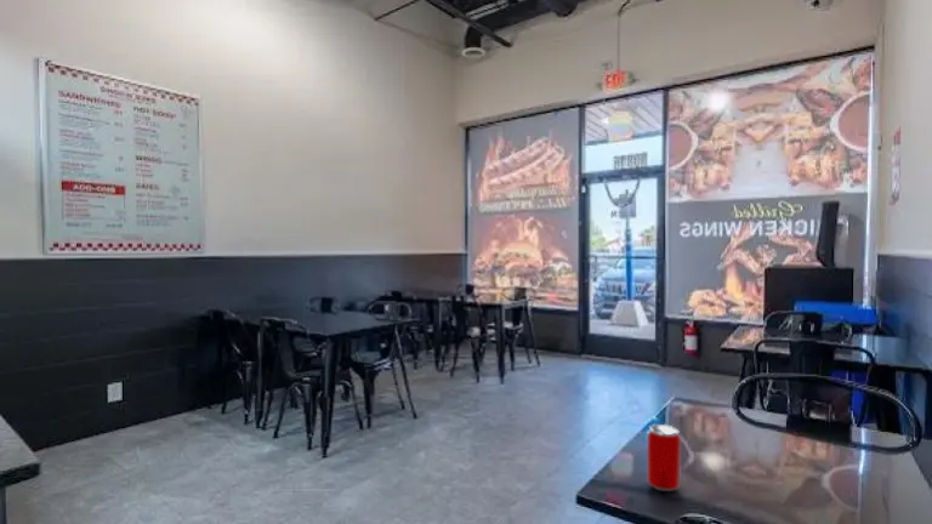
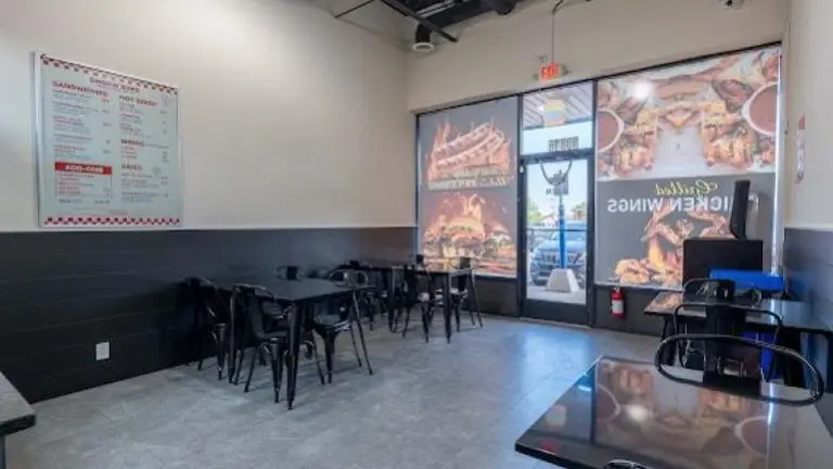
- pop (663, 456)
